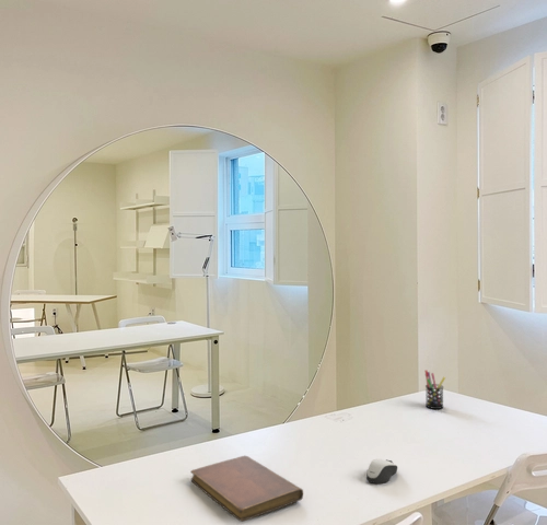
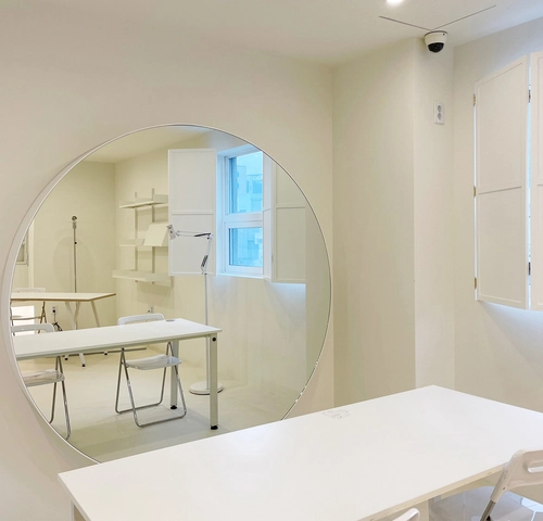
- computer mouse (382, 467)
- notebook (244, 483)
- pen holder (432, 388)
